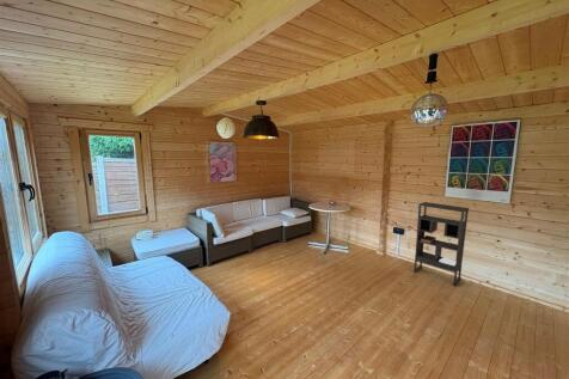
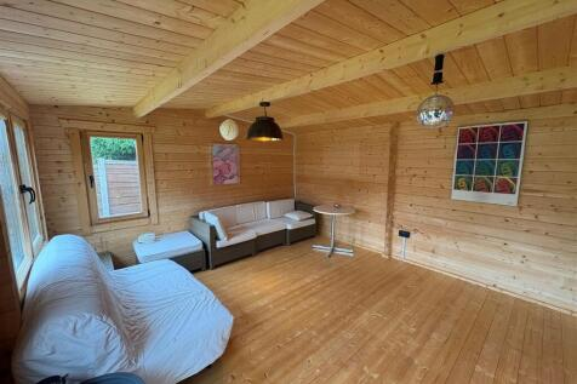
- bookshelf (439, 242)
